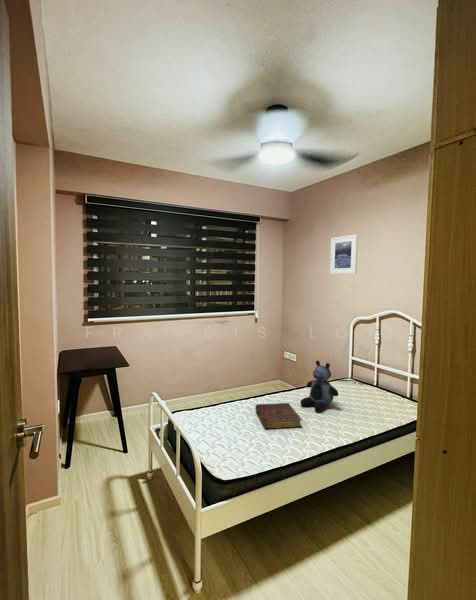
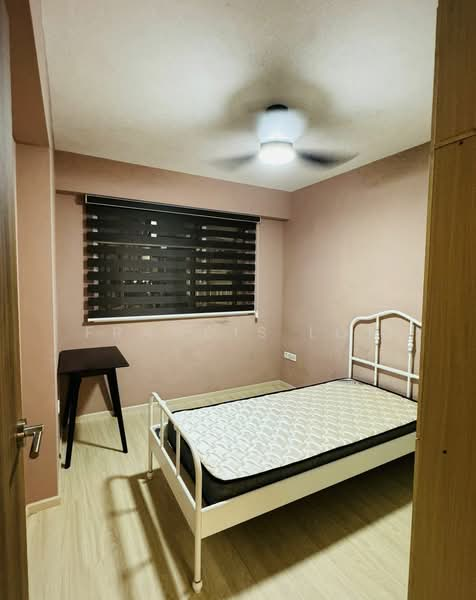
- teddy bear (318, 384)
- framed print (343, 255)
- book (277, 415)
